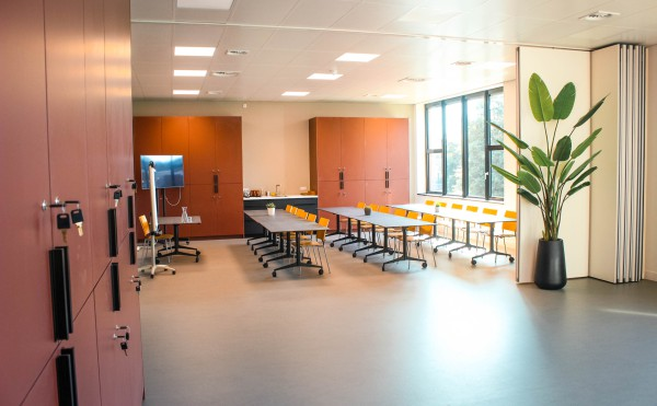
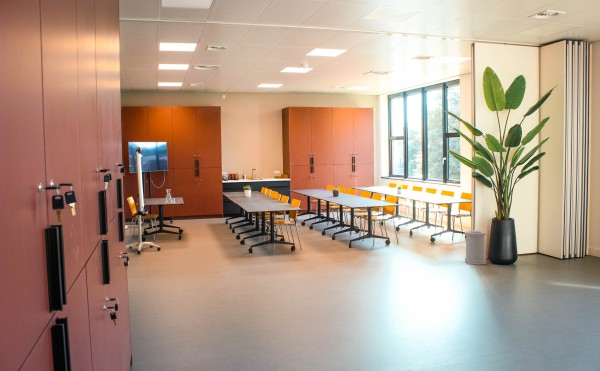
+ trash can (475, 246)
